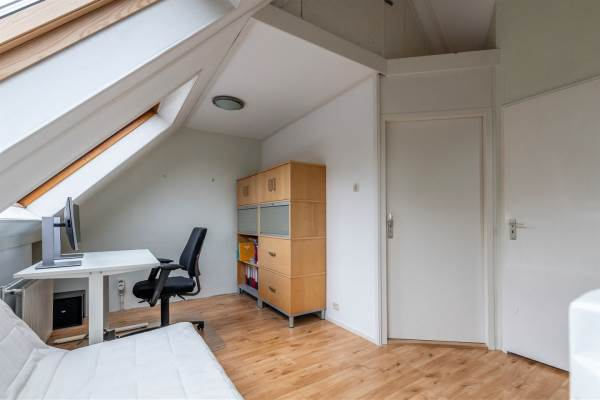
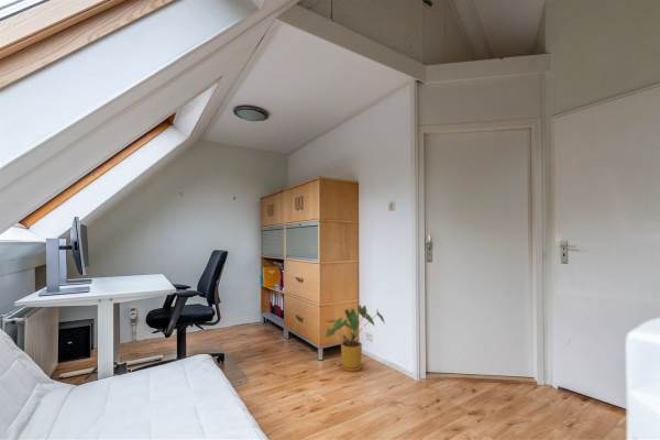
+ house plant (352, 337)
